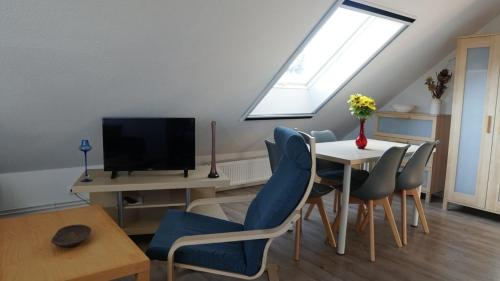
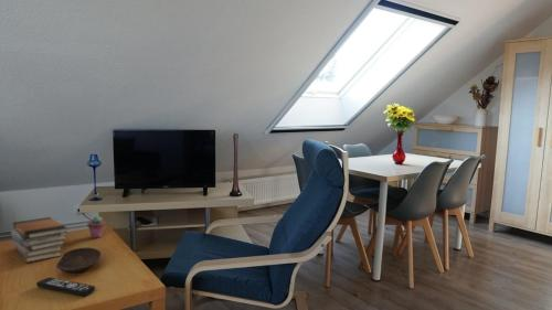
+ potted succulent (96, 226)
+ remote control (65, 286)
+ book stack (39, 238)
